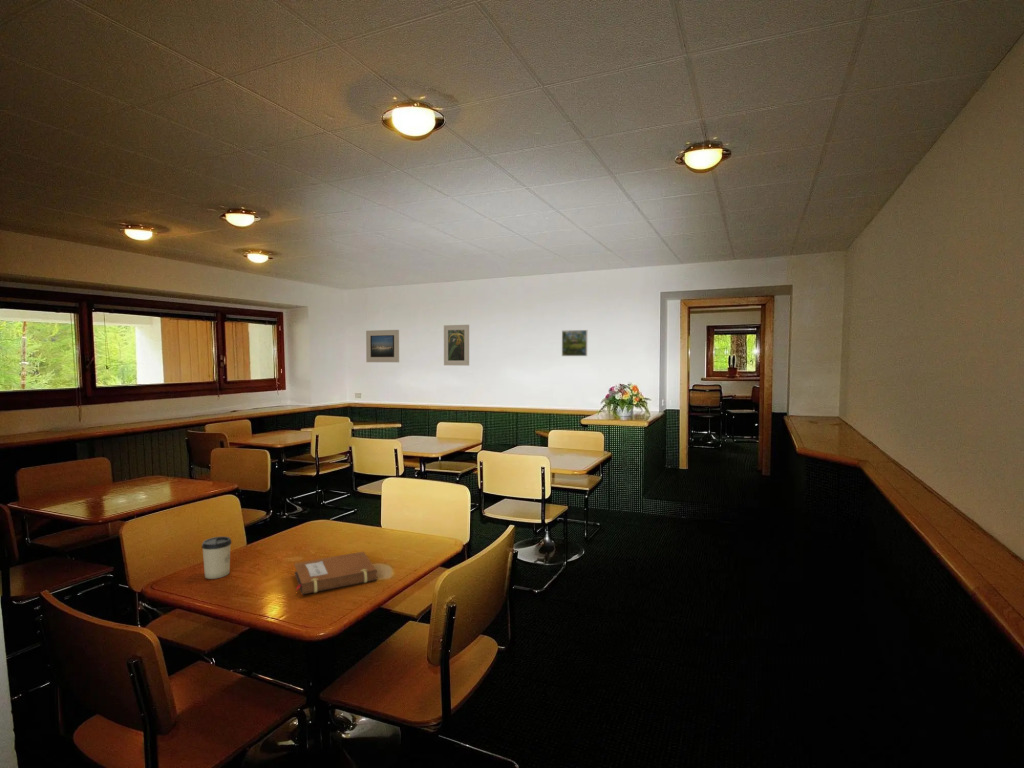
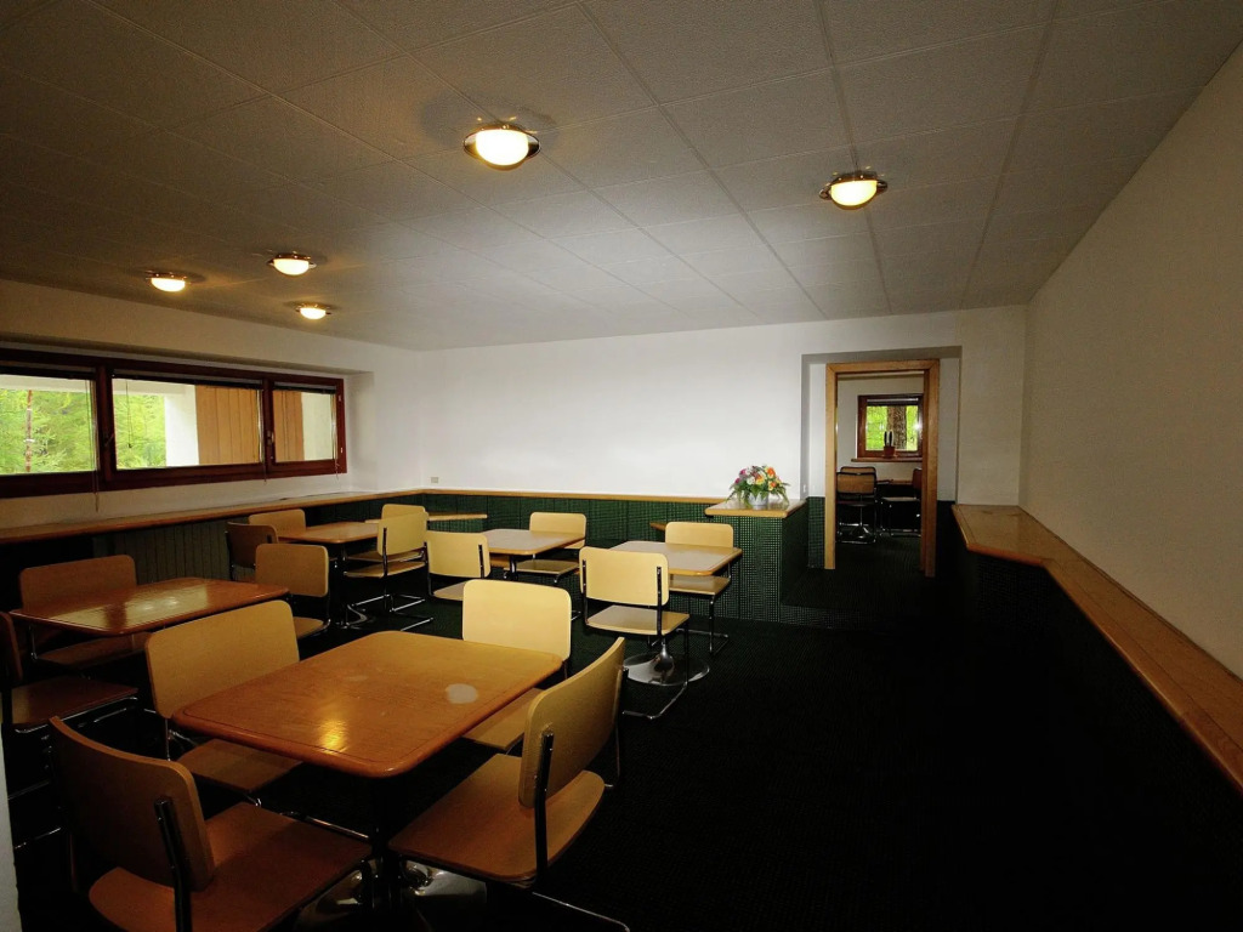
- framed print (456, 345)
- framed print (574, 343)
- cup (217, 557)
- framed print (382, 346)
- notebook (333, 572)
